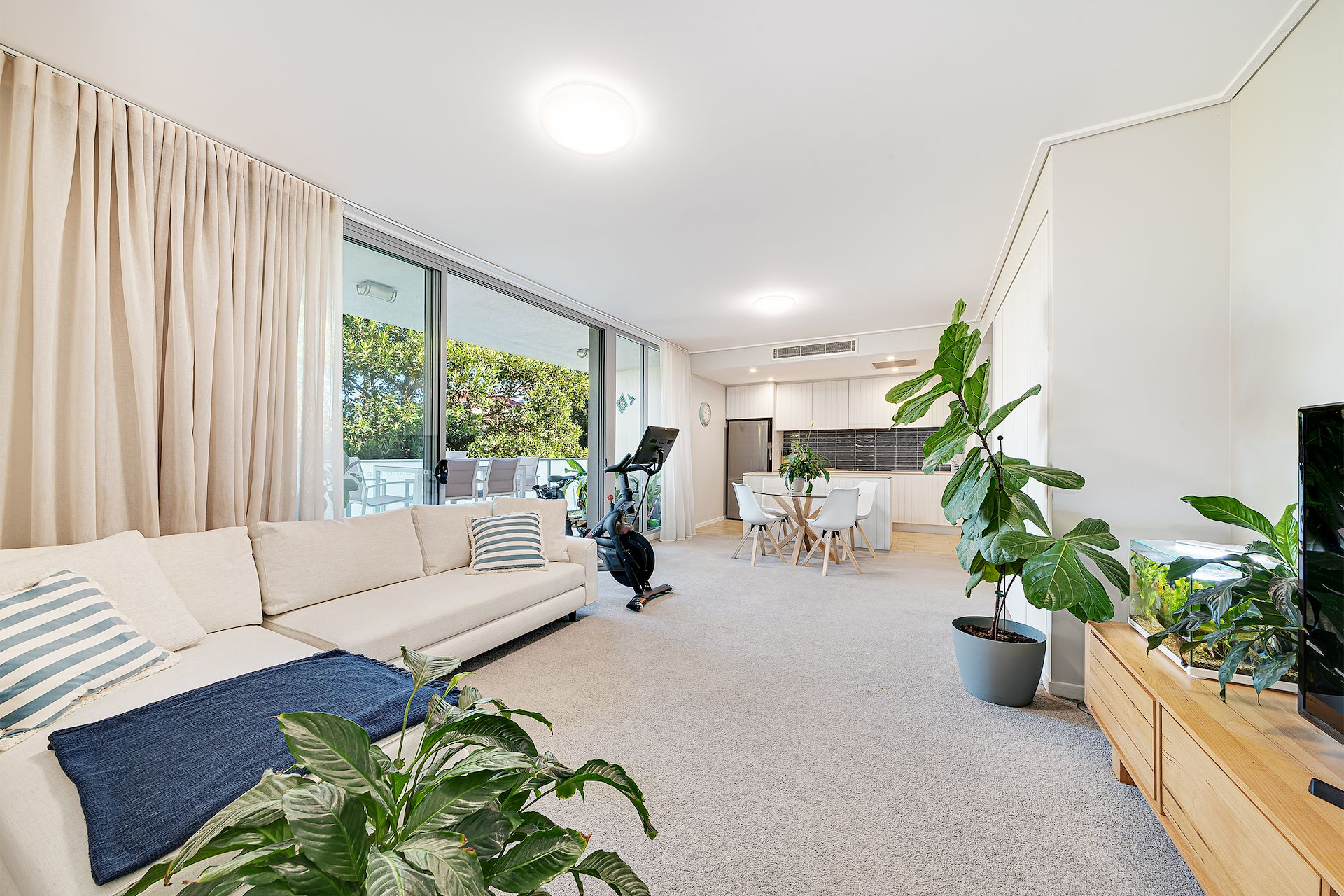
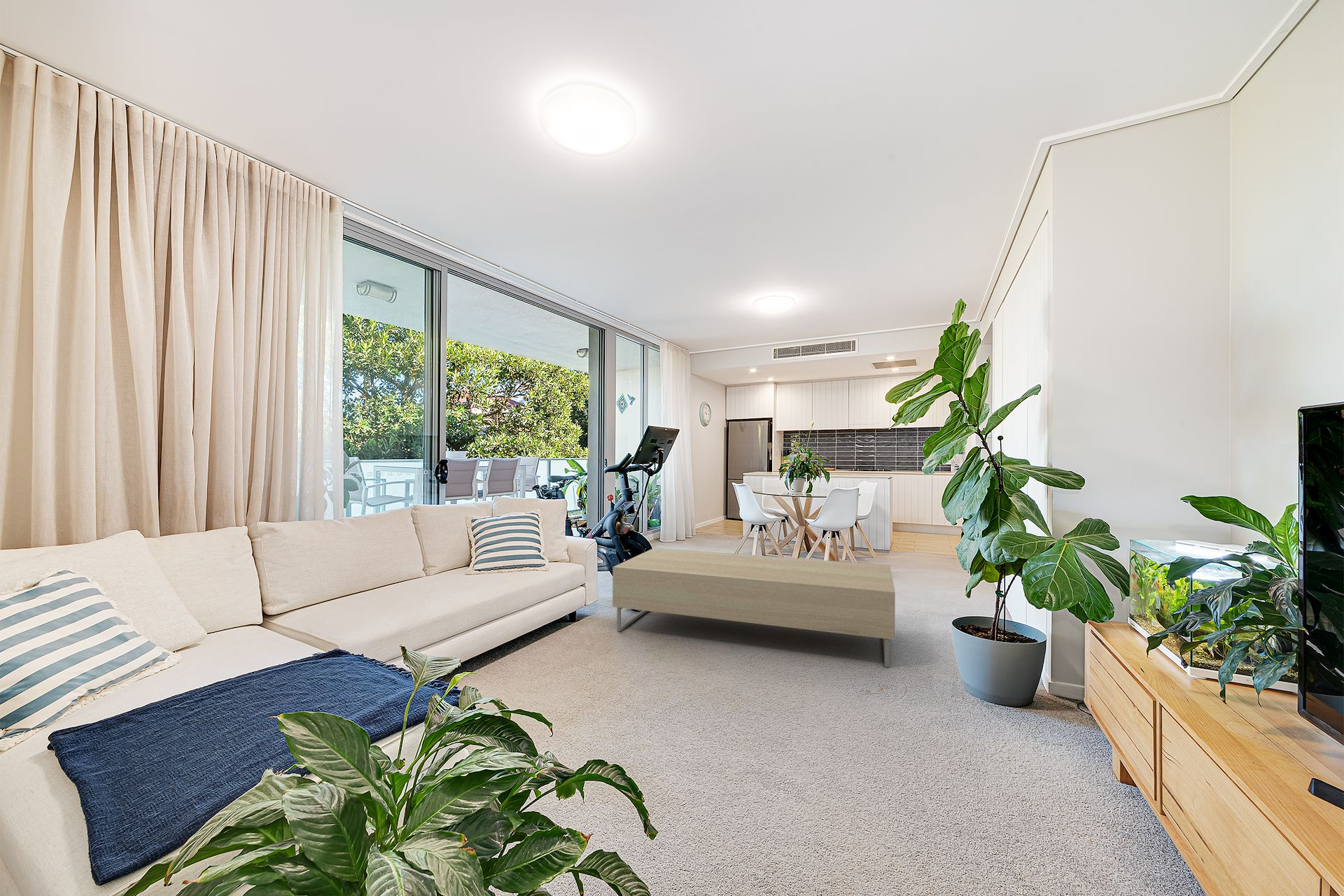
+ coffee table (753, 596)
